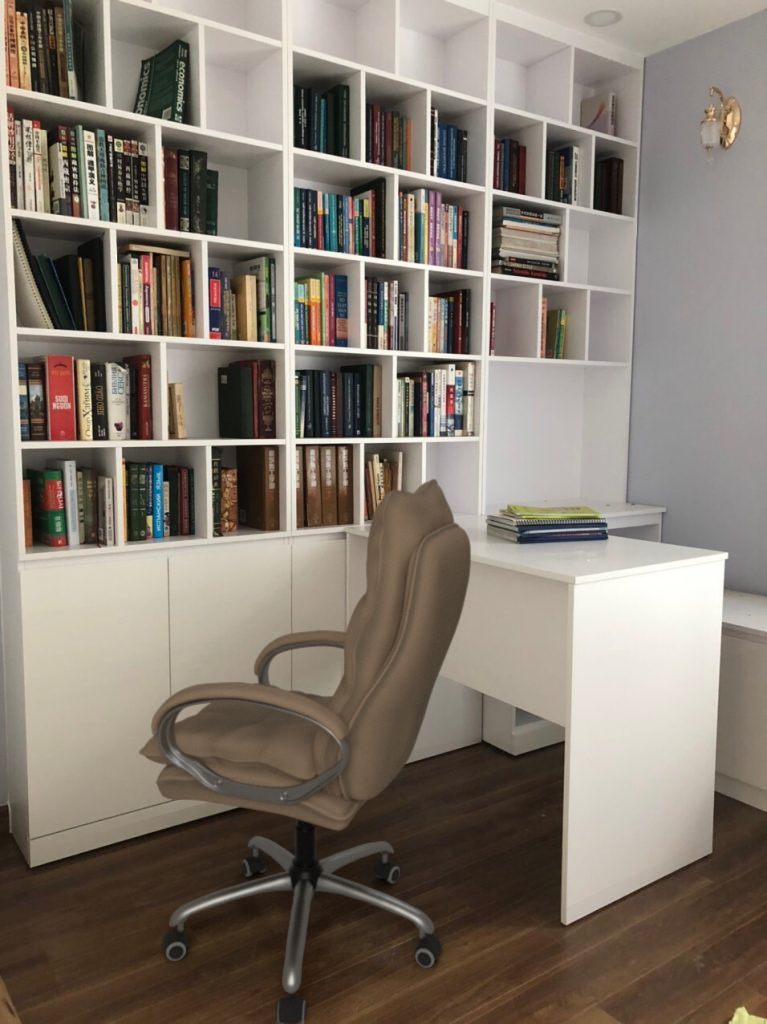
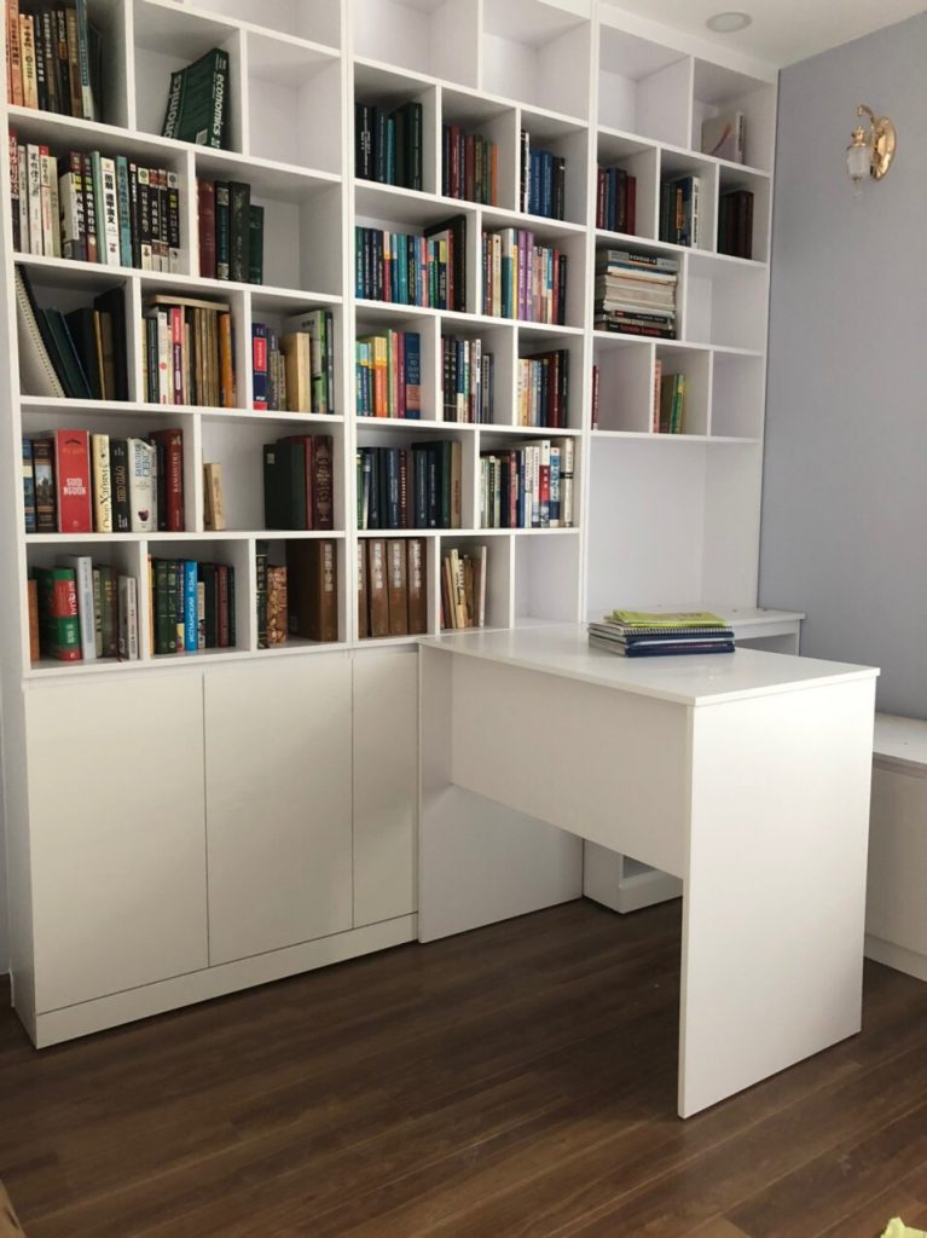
- office chair (313, 714)
